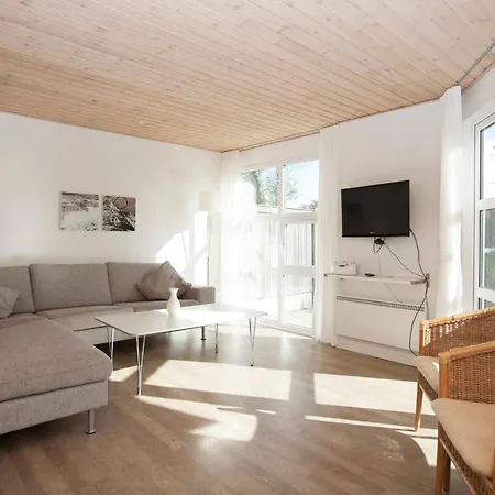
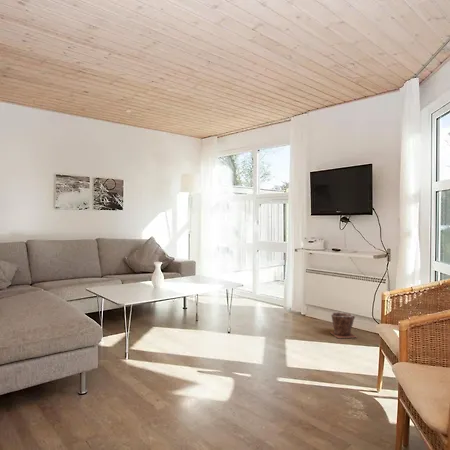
+ plant pot (343, 324)
